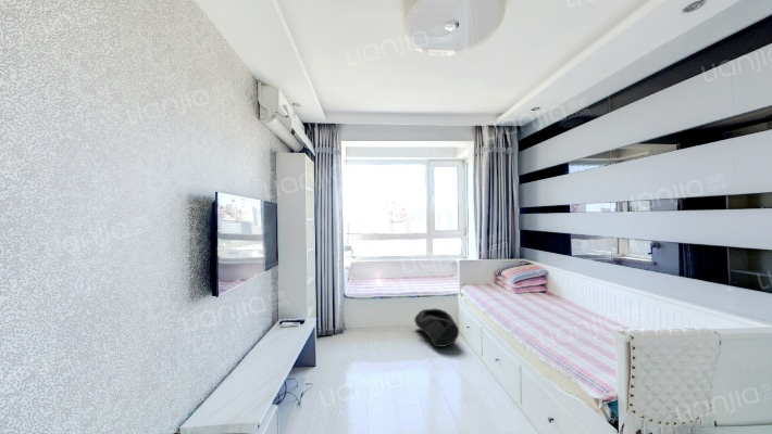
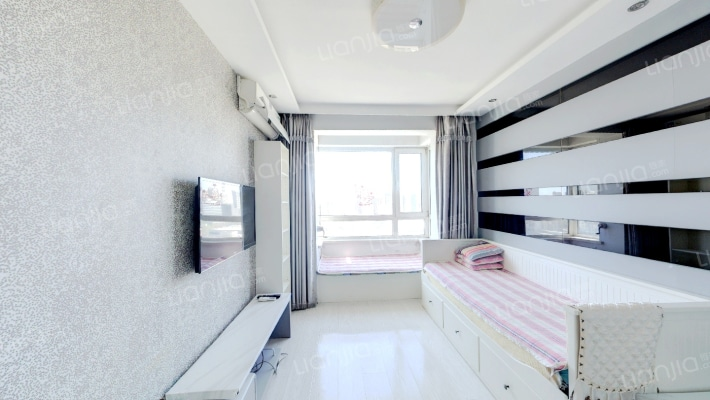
- bag (435, 324)
